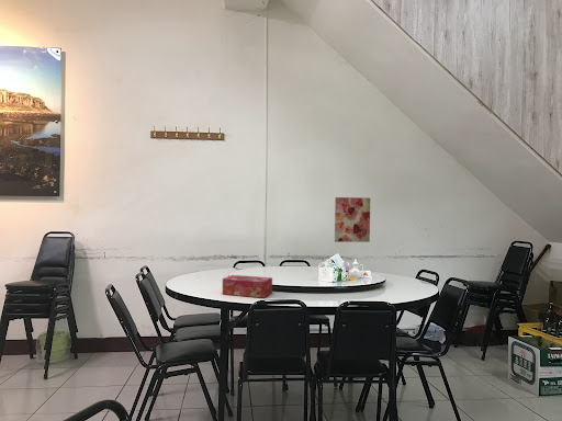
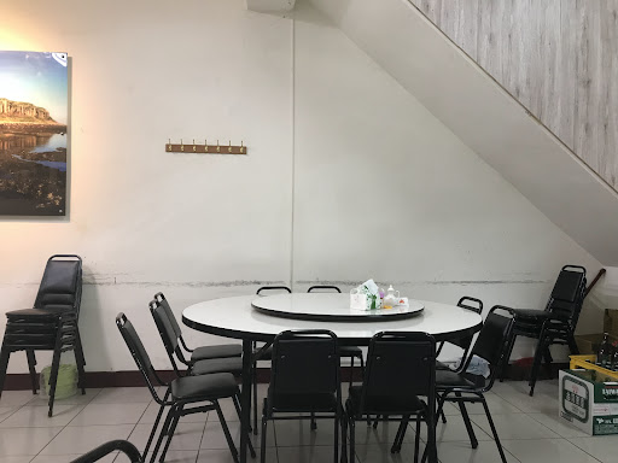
- tissue box (247, 285)
- wall art (352, 219)
